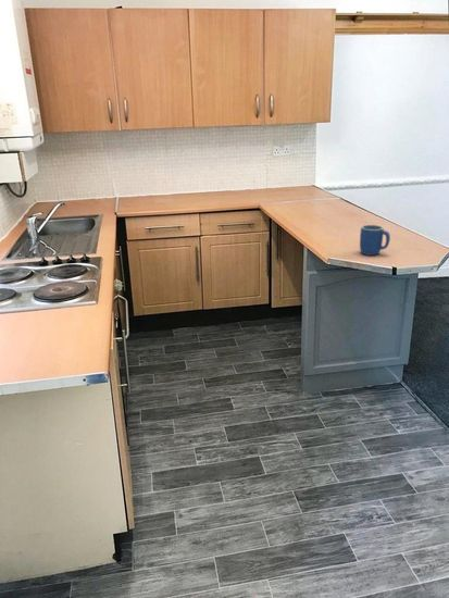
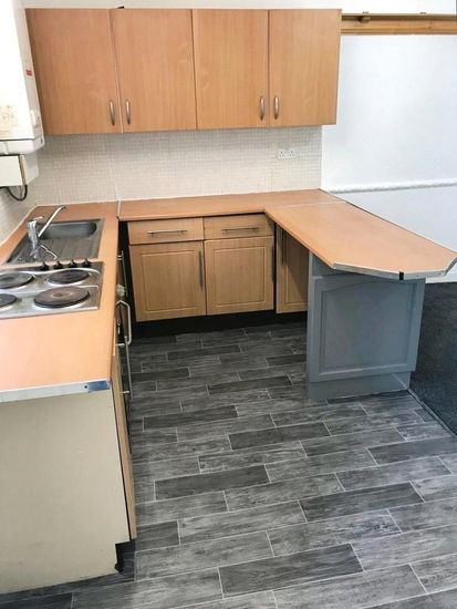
- mug (373, 240)
